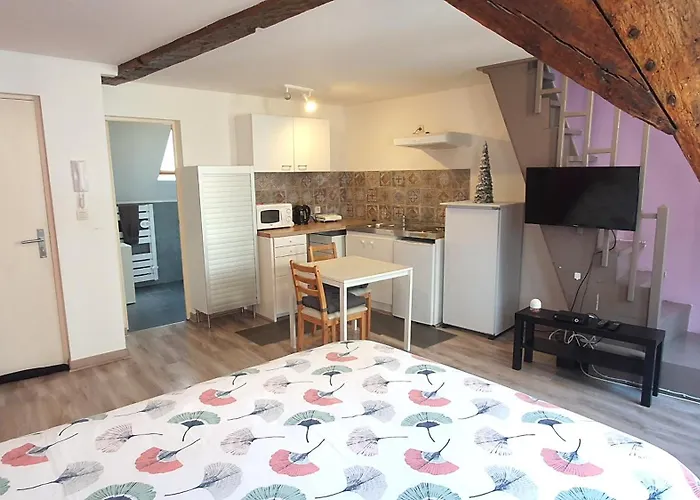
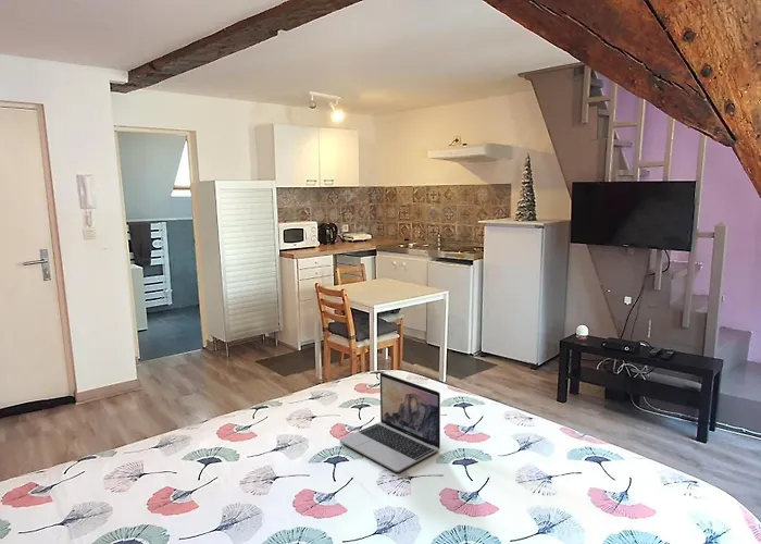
+ laptop (388, 418)
